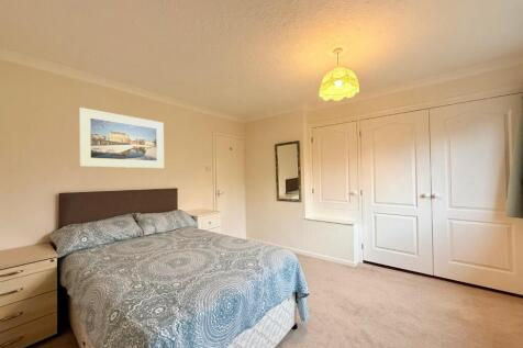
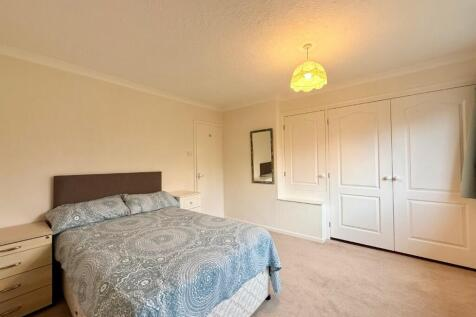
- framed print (126, 142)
